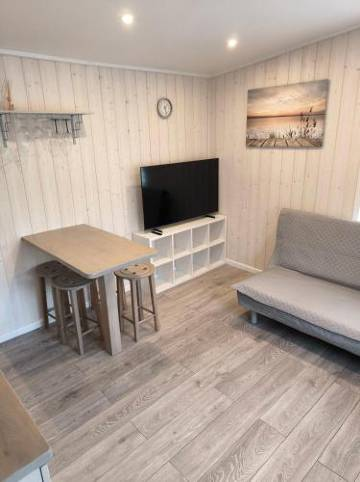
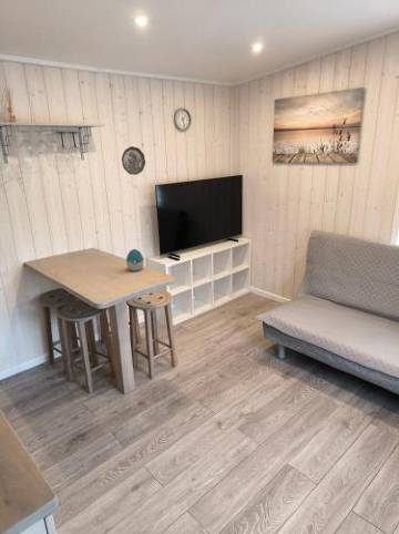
+ decorative plate (133, 161)
+ decorative egg (134, 259)
